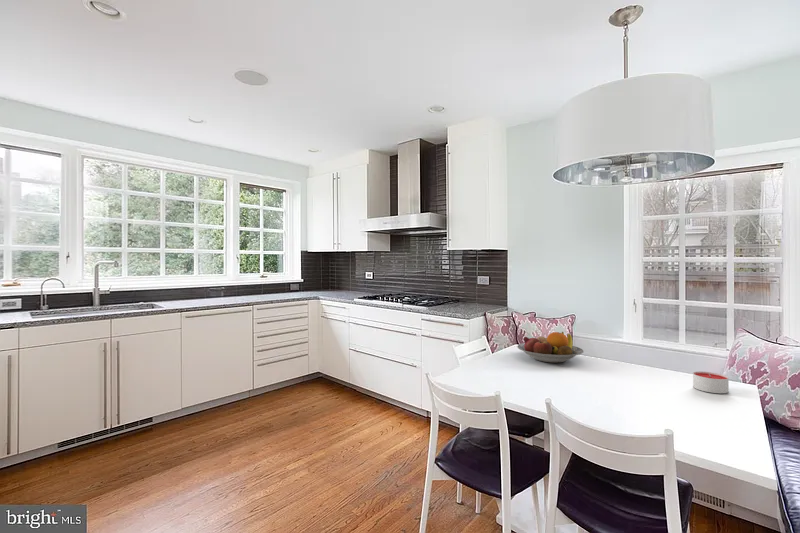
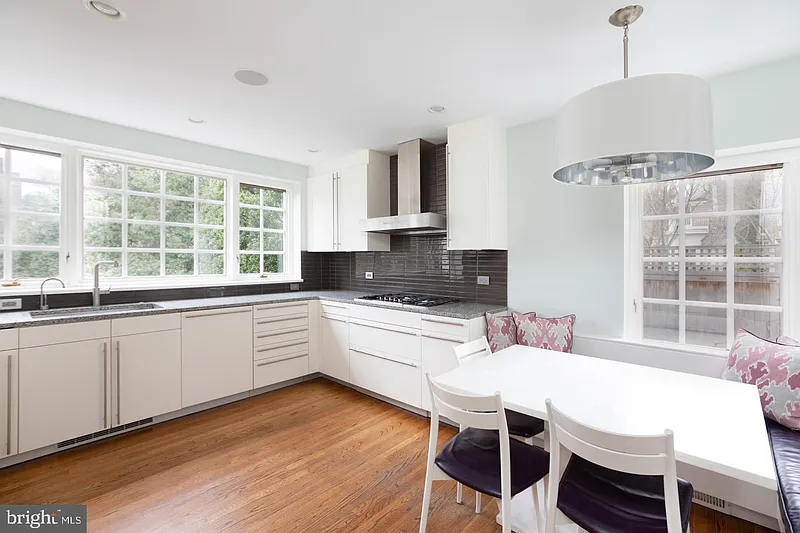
- candle (710, 381)
- fruit bowl (549, 345)
